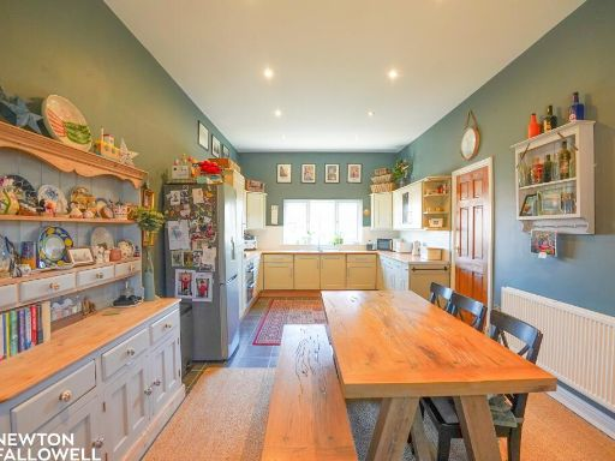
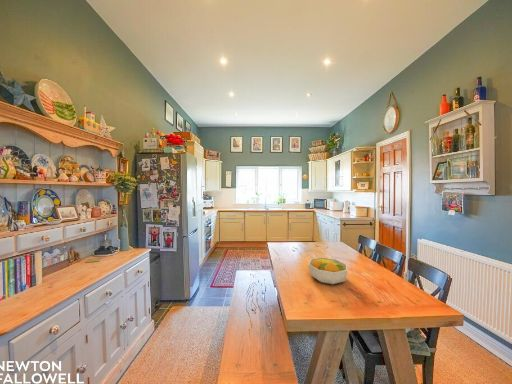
+ fruit bowl (327, 267)
